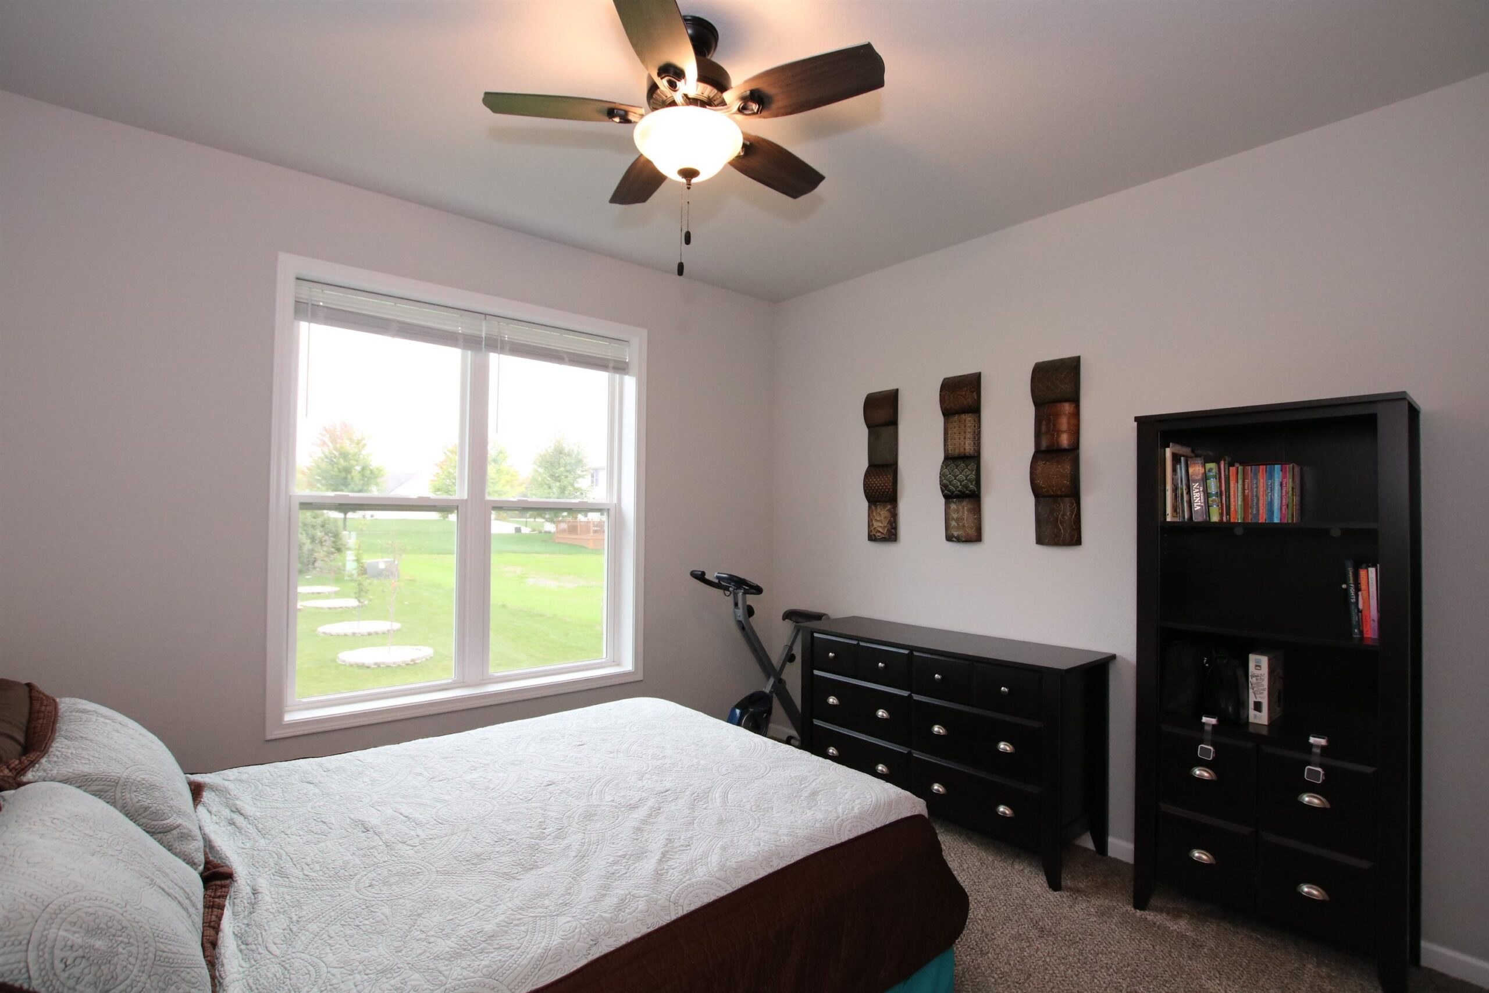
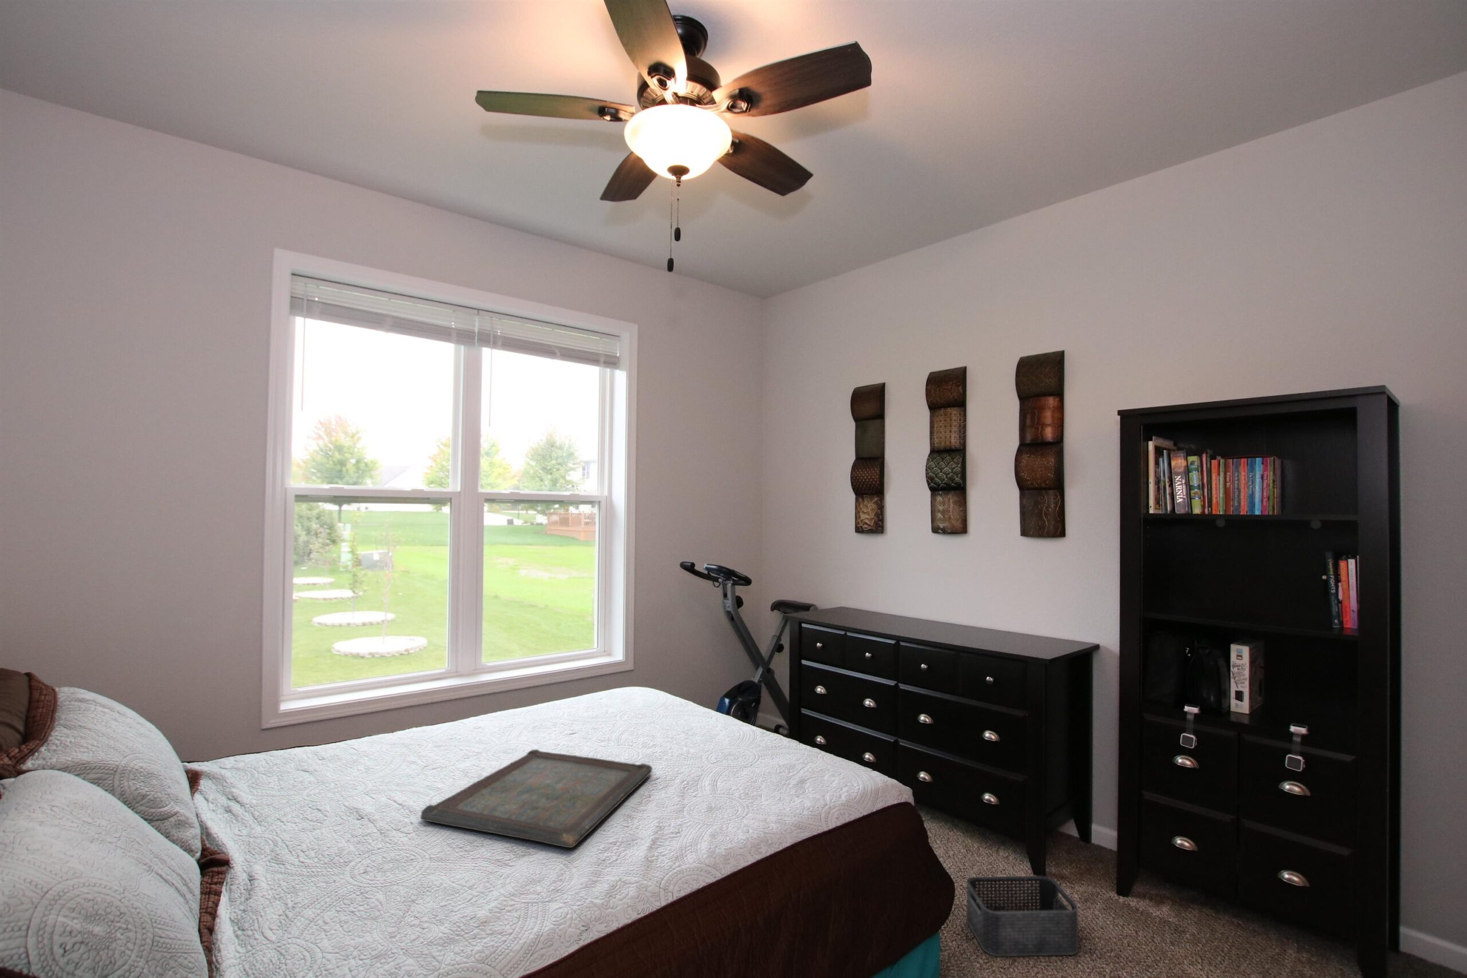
+ serving tray (548, 790)
+ storage bin (1019, 915)
